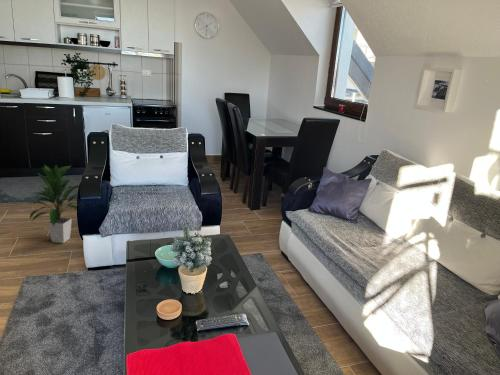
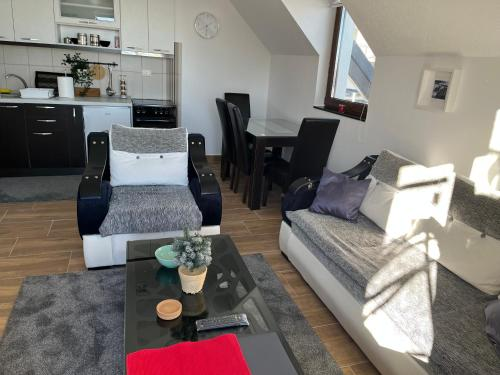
- indoor plant (57, 201)
